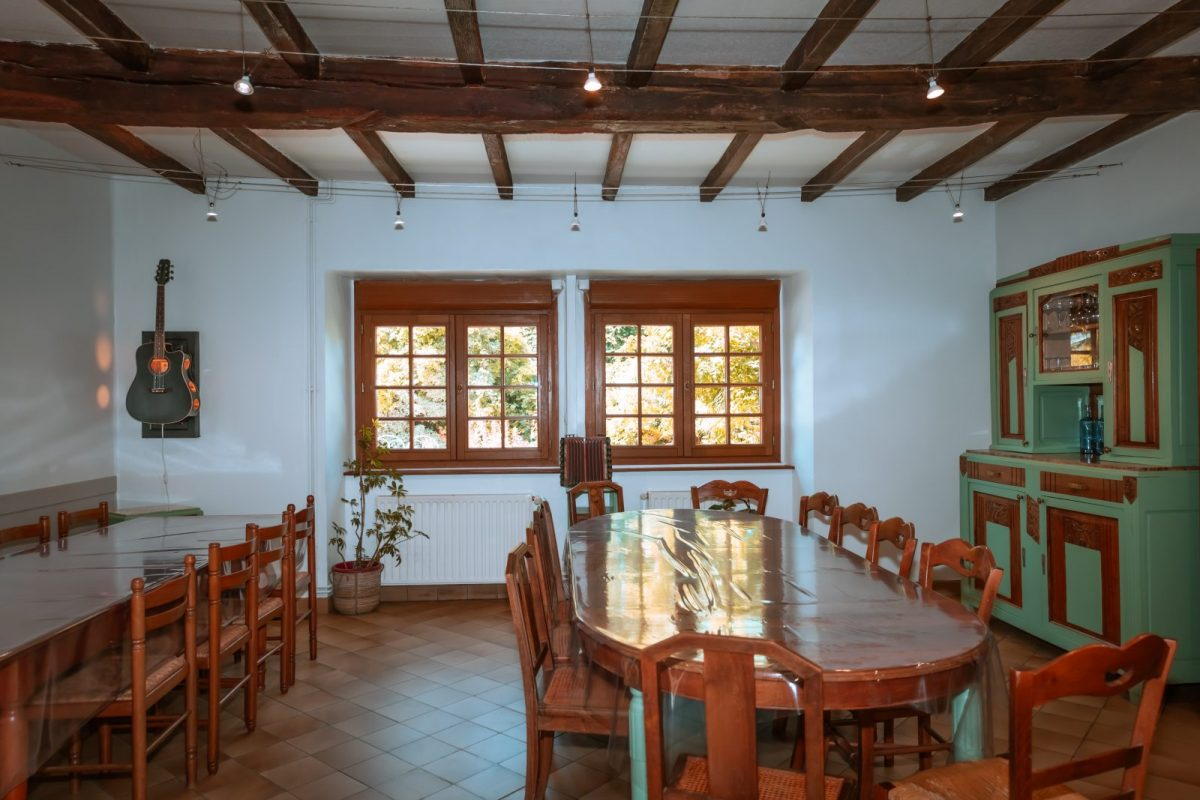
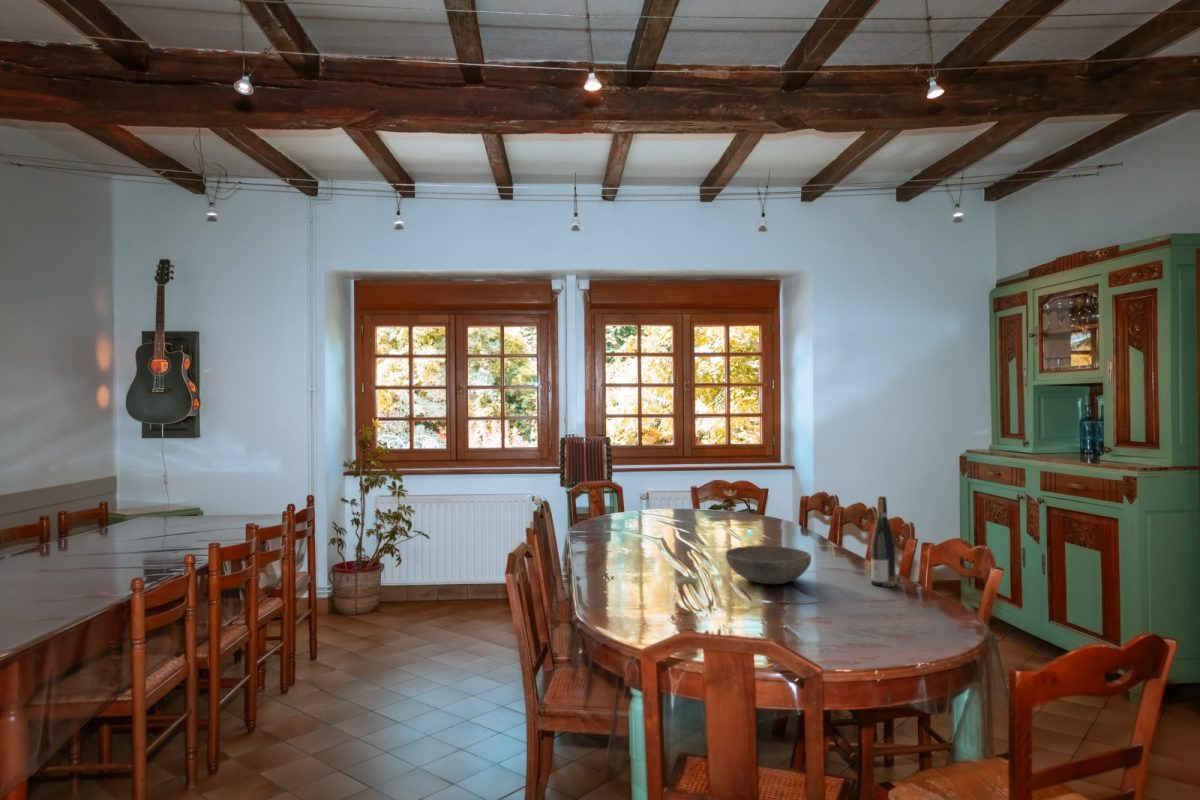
+ bowl (768, 566)
+ wine bottle (882, 540)
